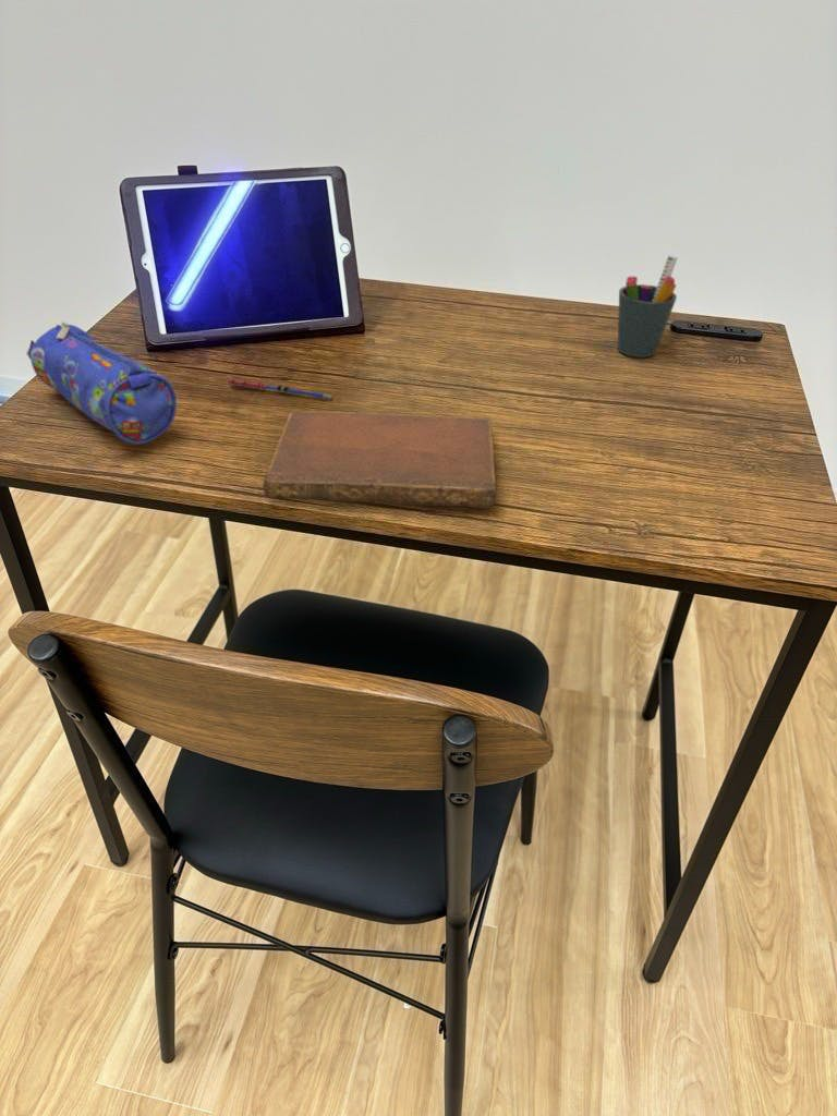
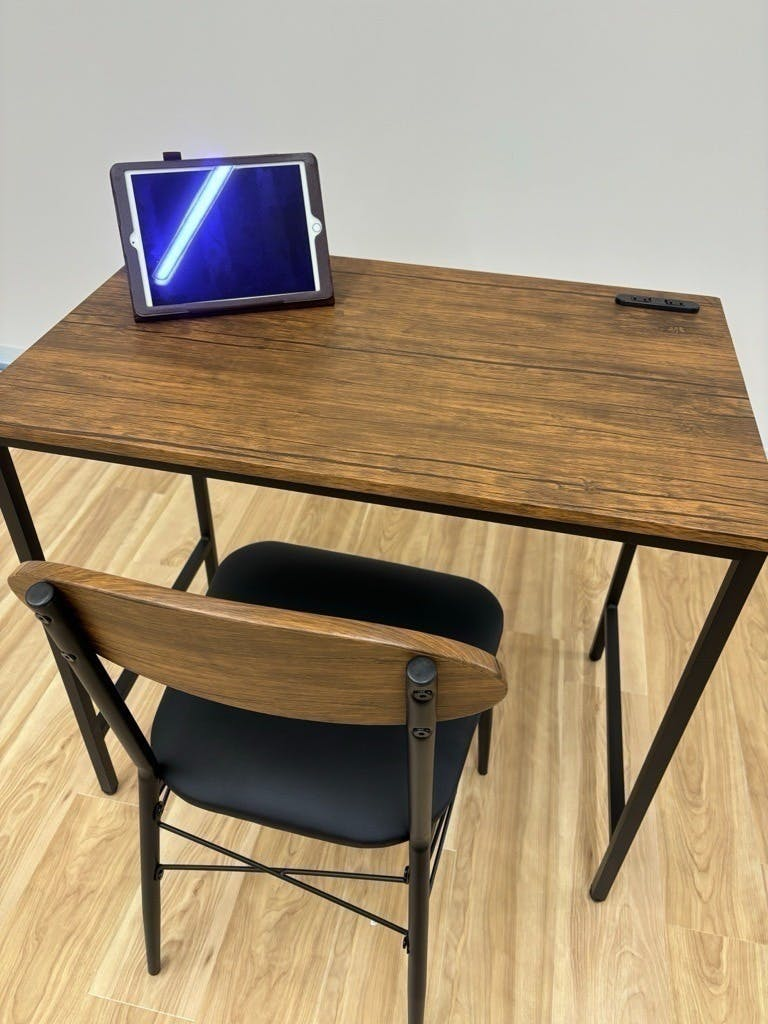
- pencil case (100, 378)
- notebook (385, 456)
- pen (280, 388)
- pen holder (645, 307)
